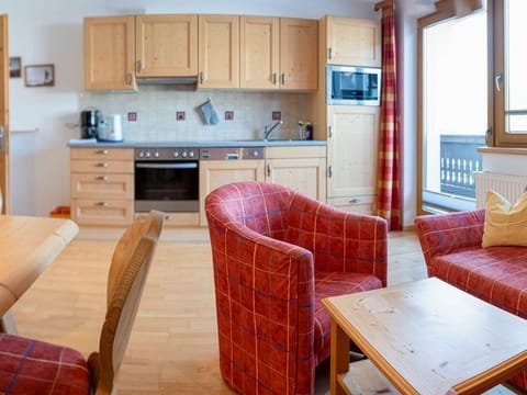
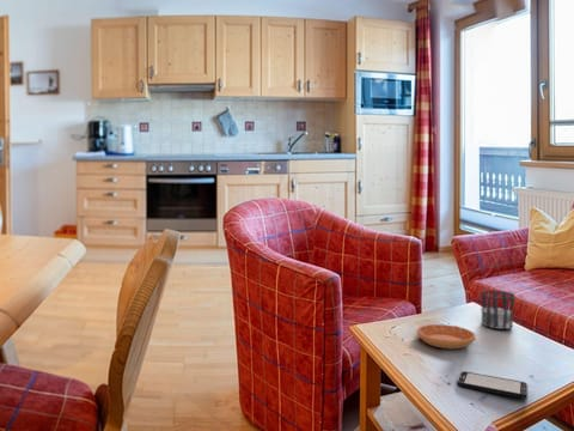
+ smartphone (491, 383)
+ saucer (445, 336)
+ cup (496, 309)
